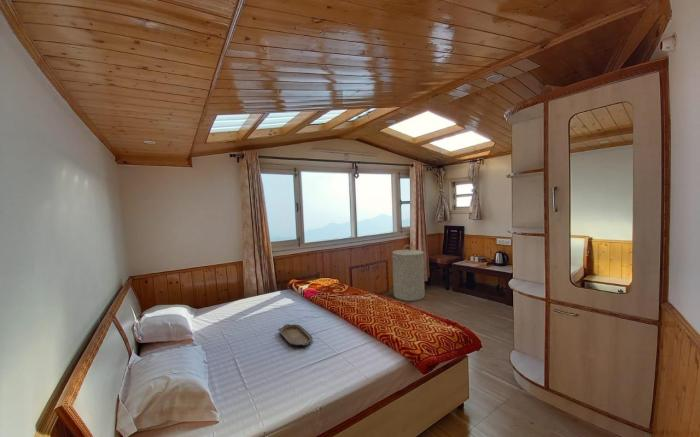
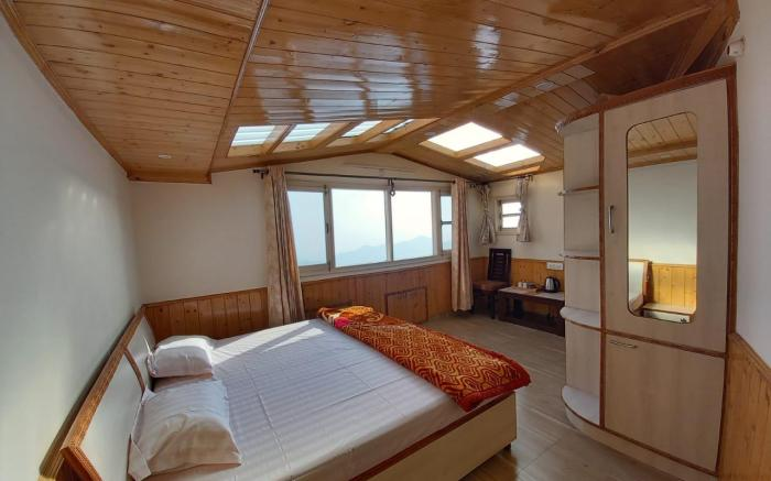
- laundry hamper (408, 270)
- serving tray (295, 335)
